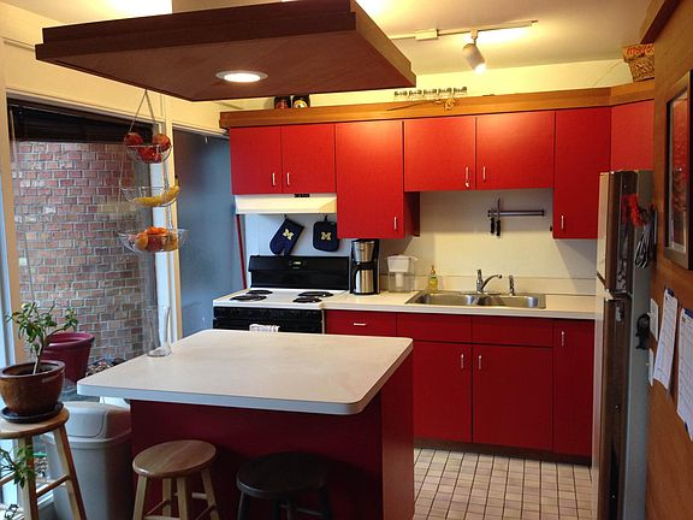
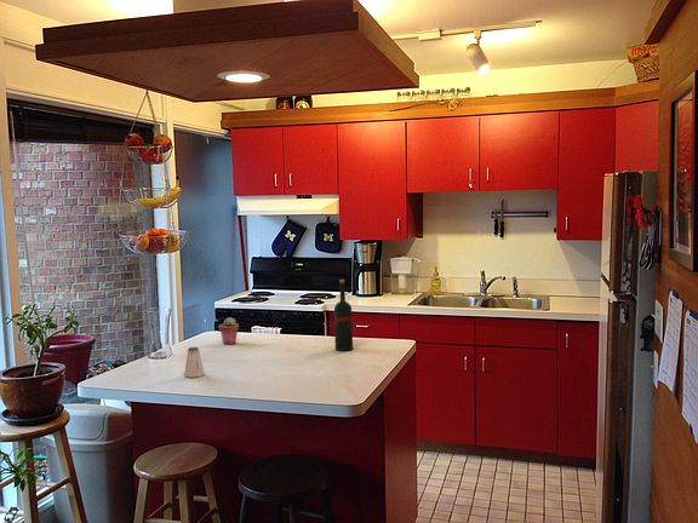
+ potted succulent (229, 329)
+ wine bottle (341, 314)
+ saltshaker (193, 361)
